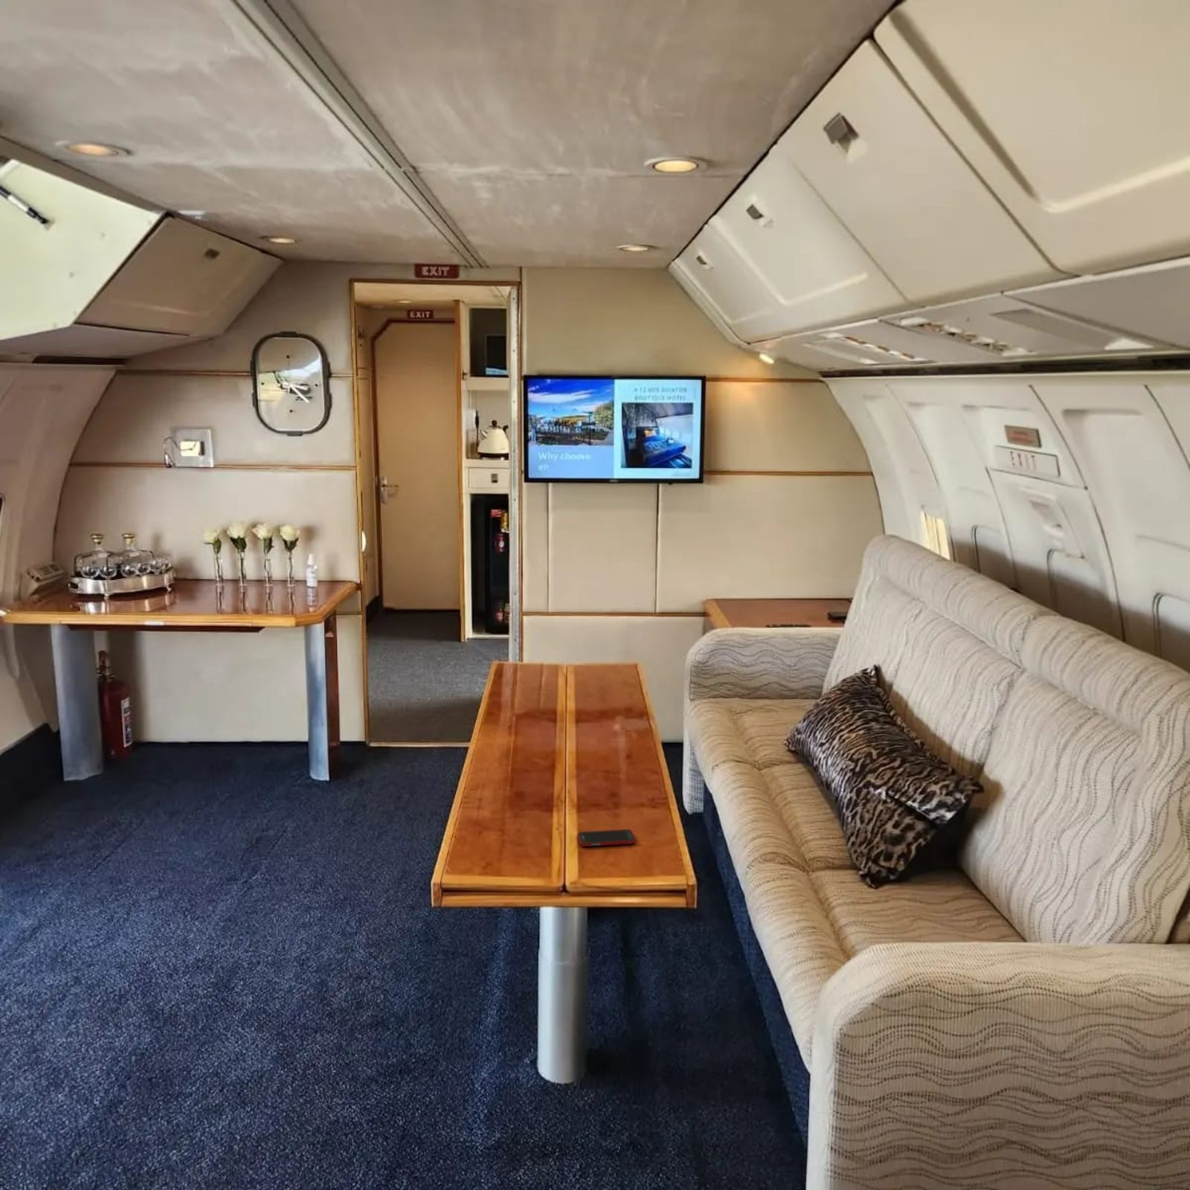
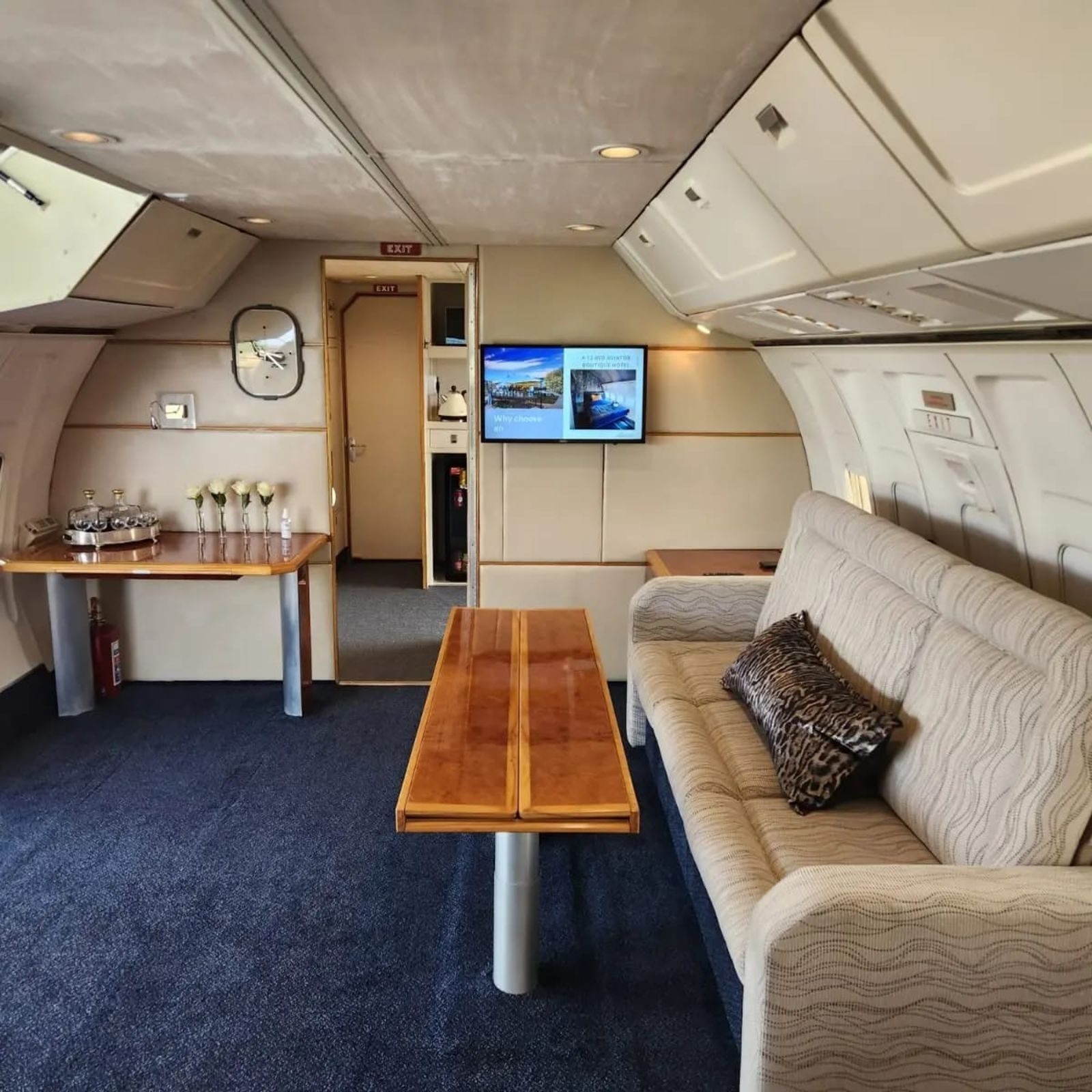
- cell phone (606, 837)
